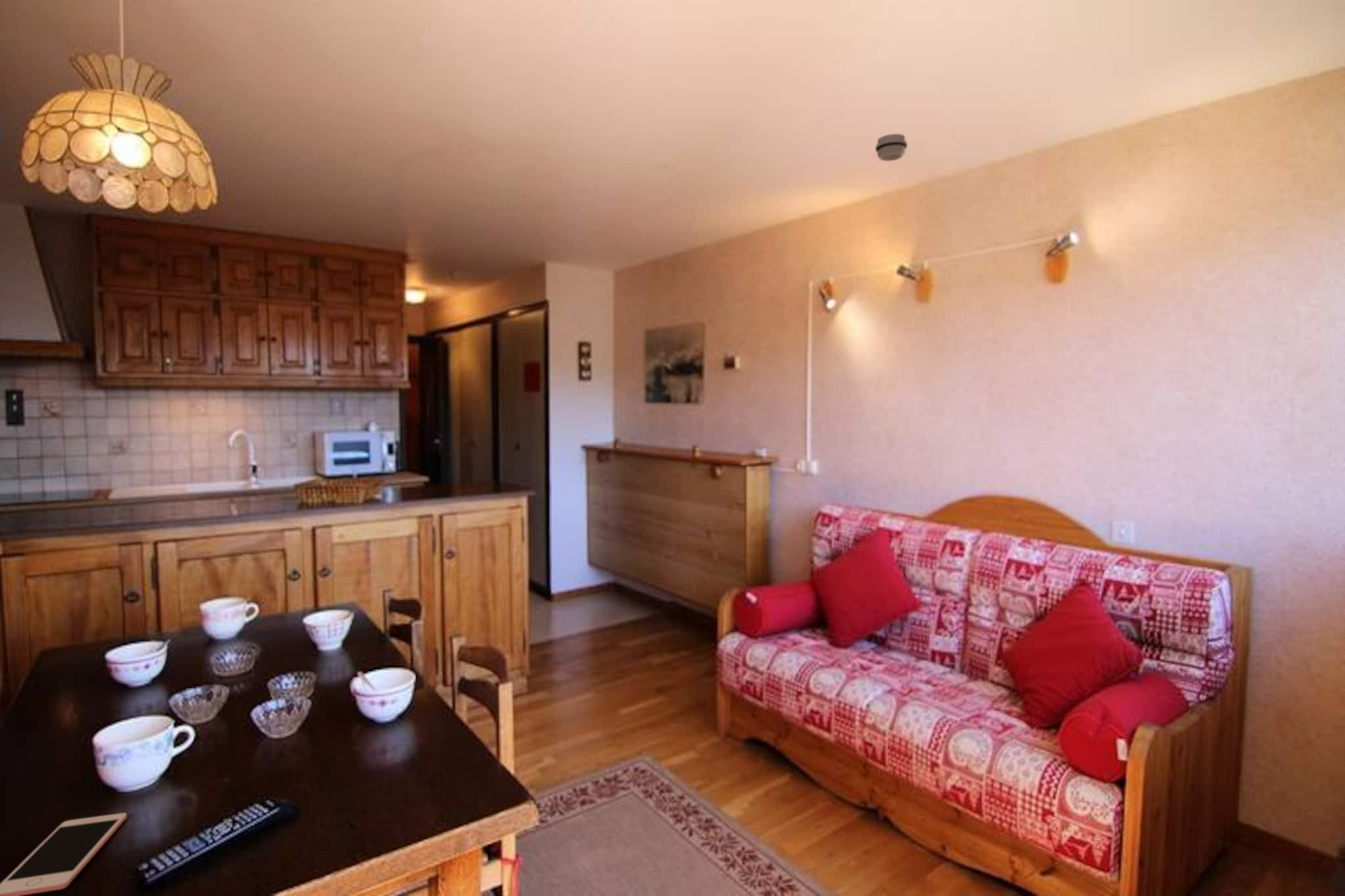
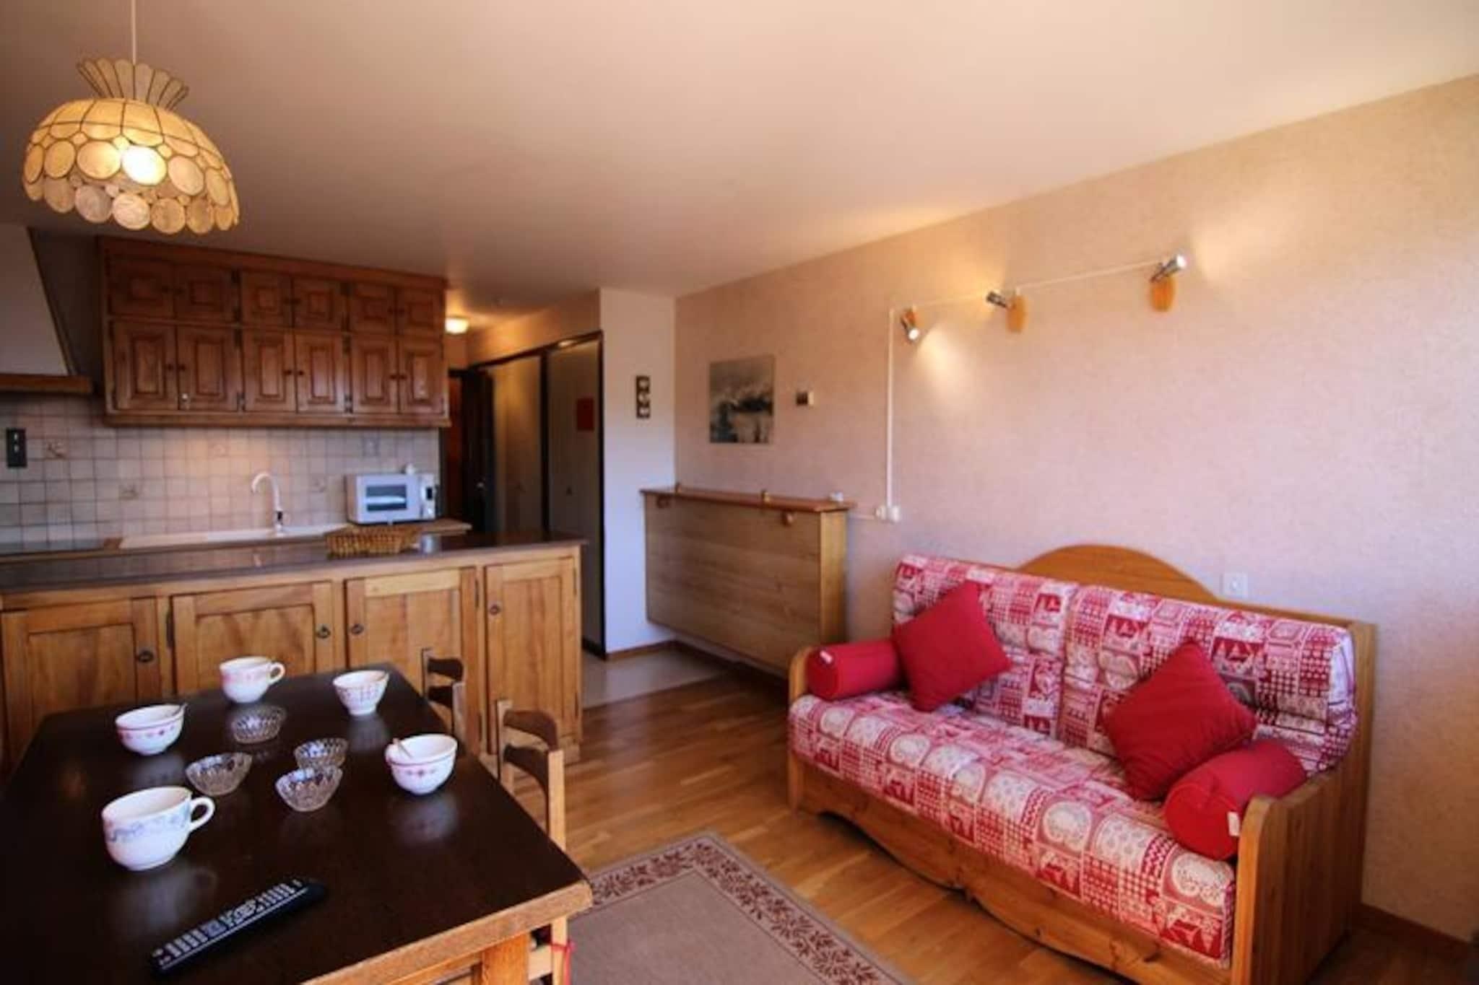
- smoke detector (891, 148)
- cell phone (65, 852)
